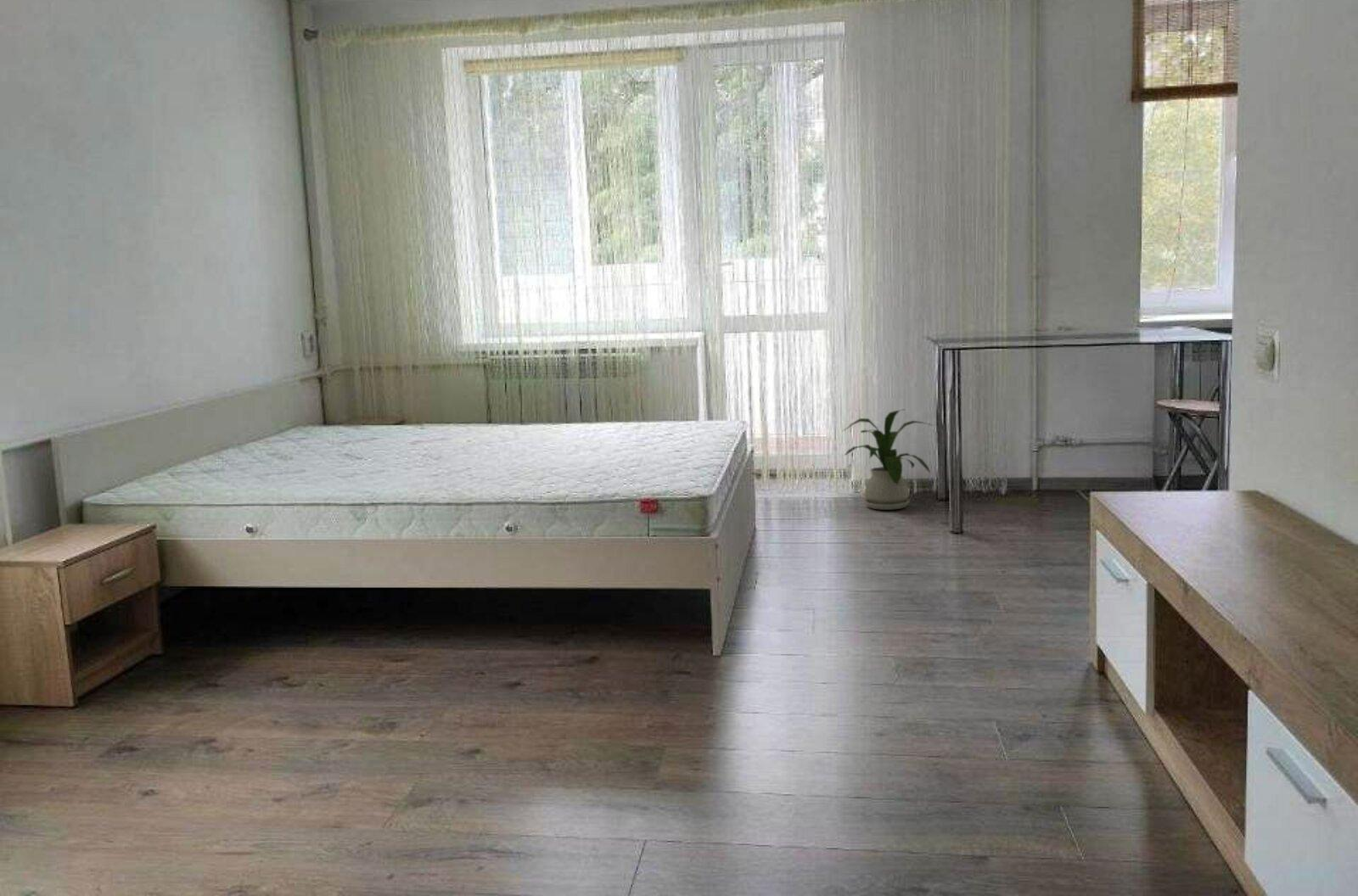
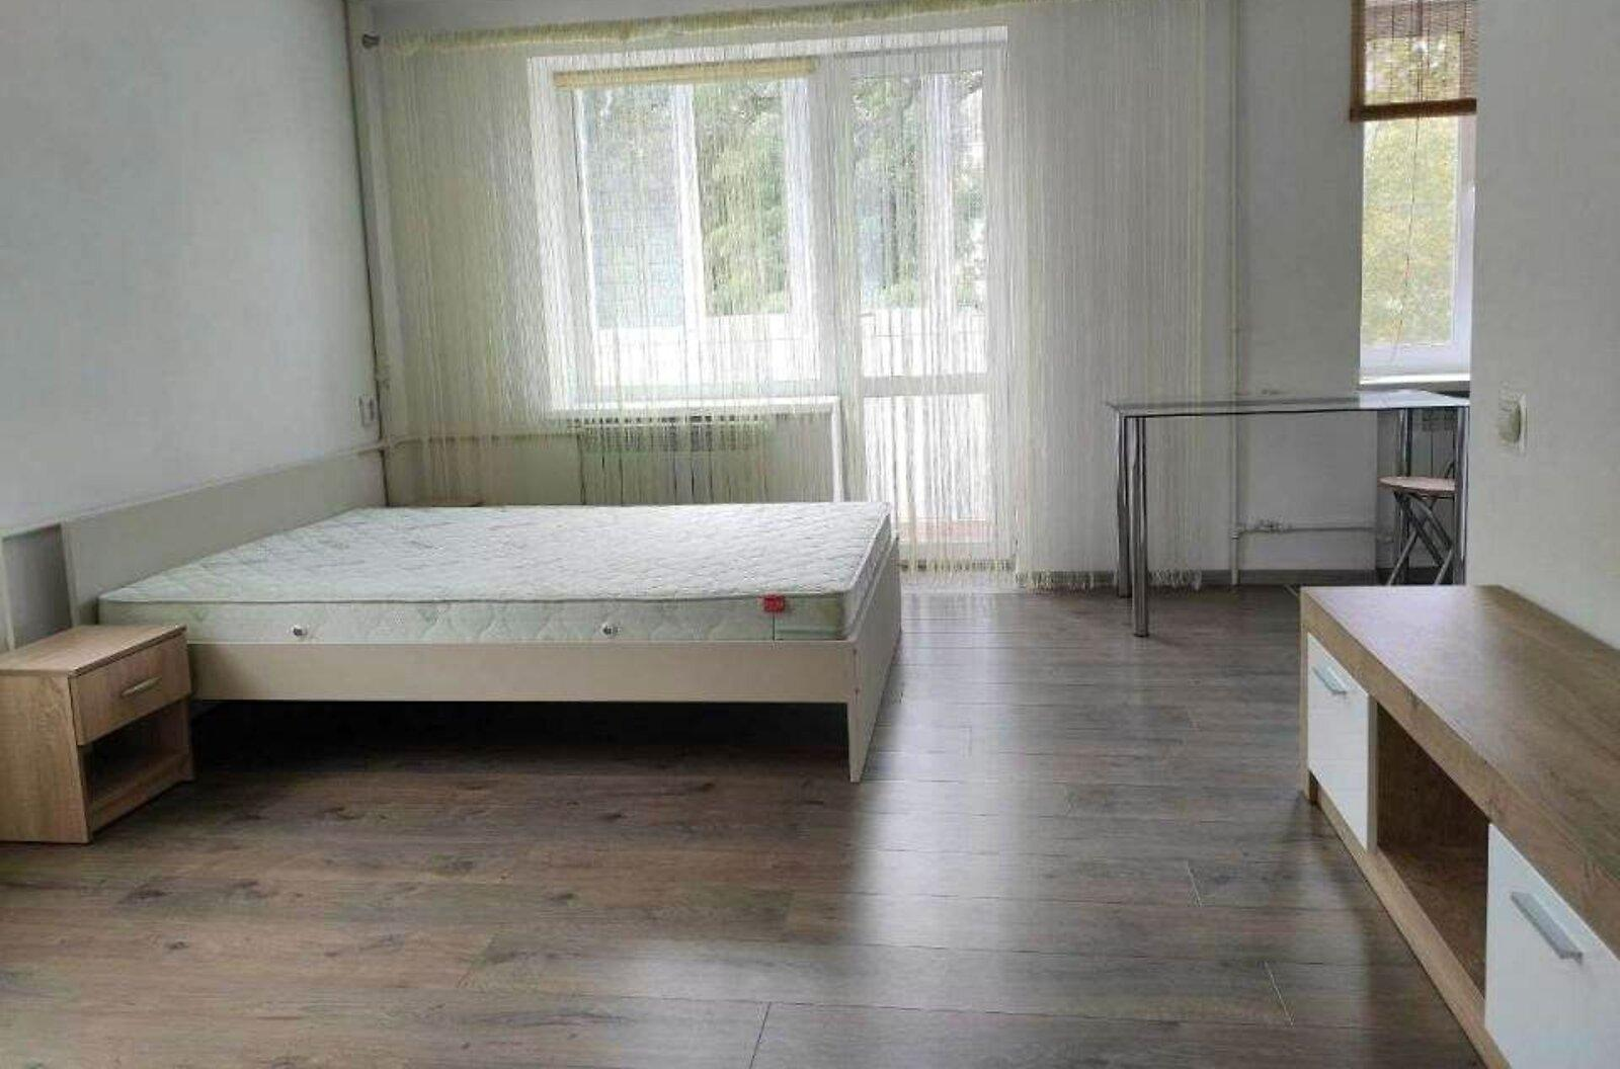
- house plant (888, 455)
